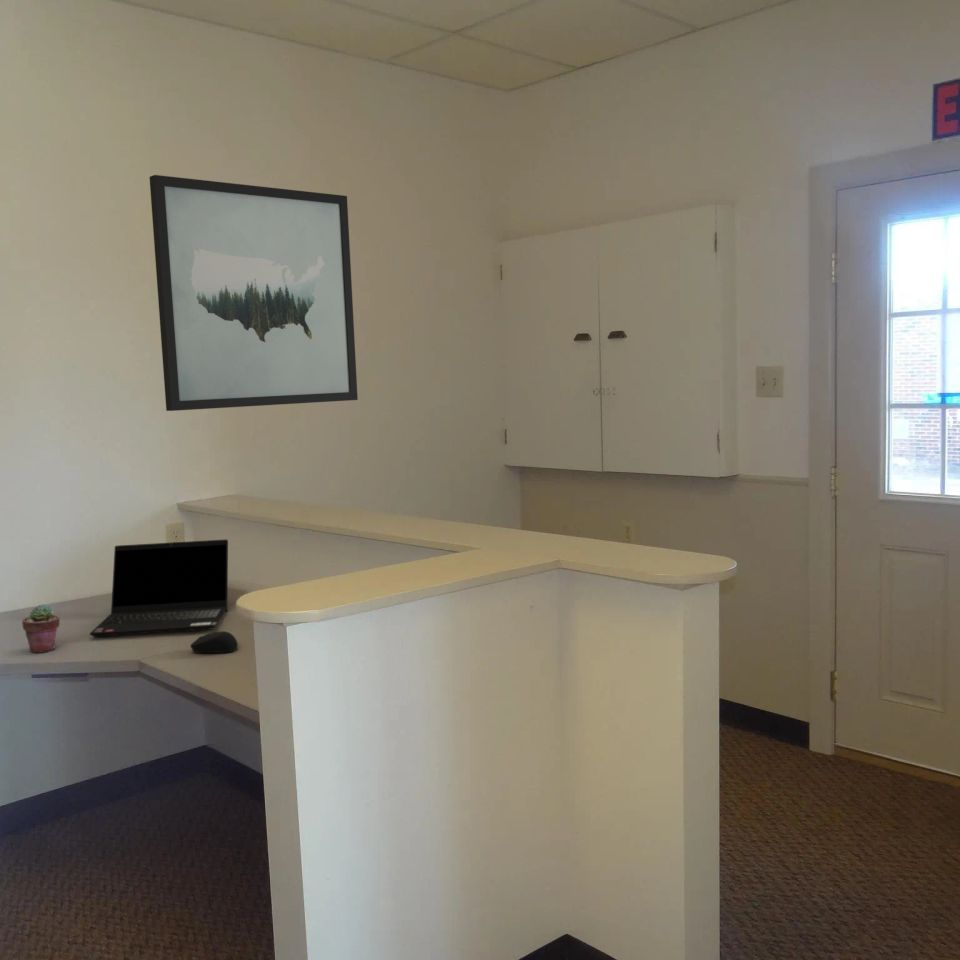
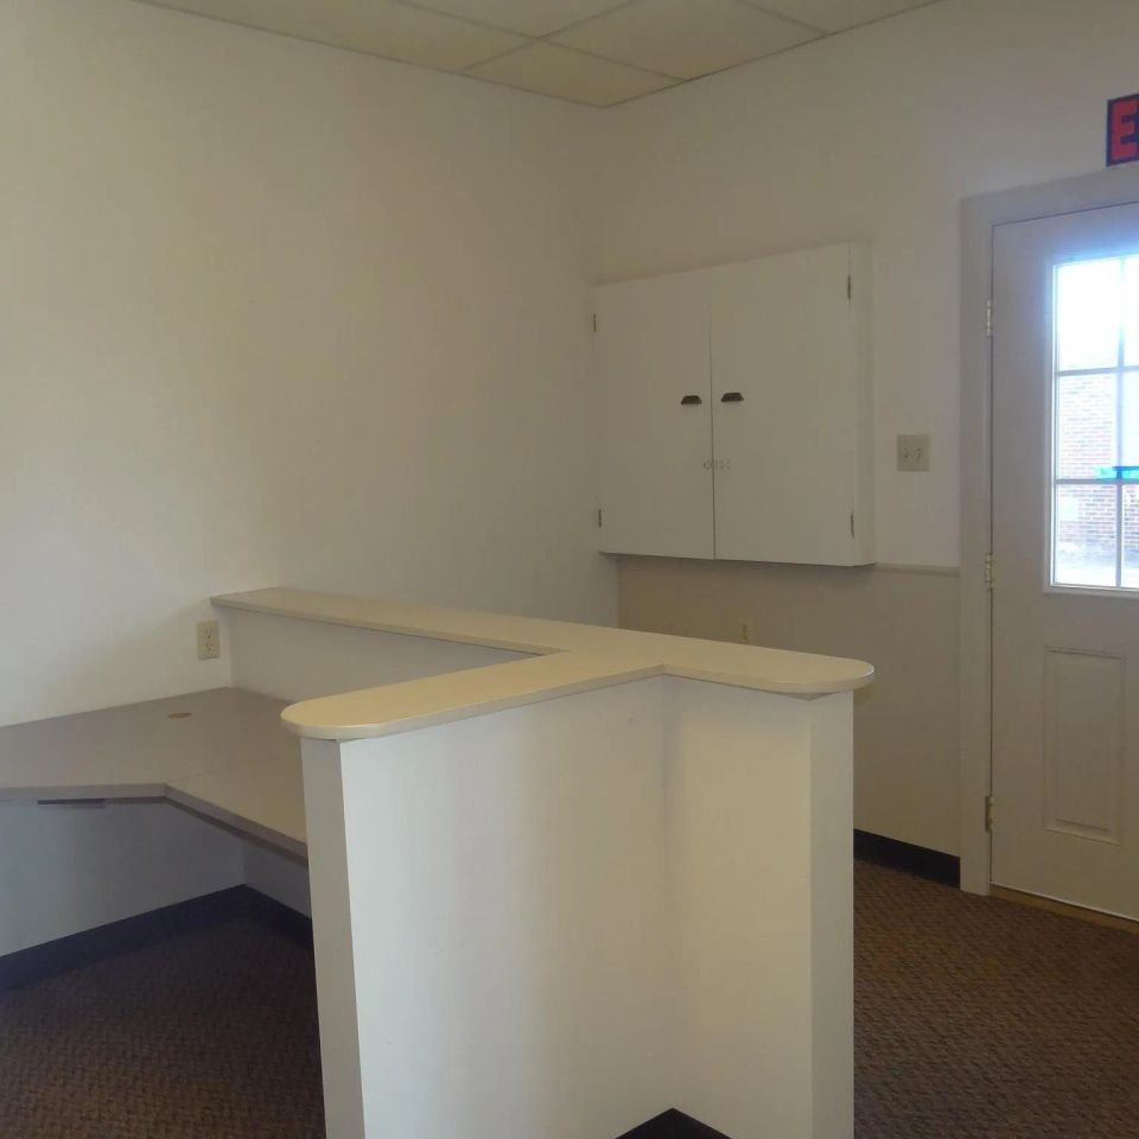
- laptop computer (162, 586)
- wall art (261, 297)
- computer mouse (213, 641)
- potted succulent (41, 627)
